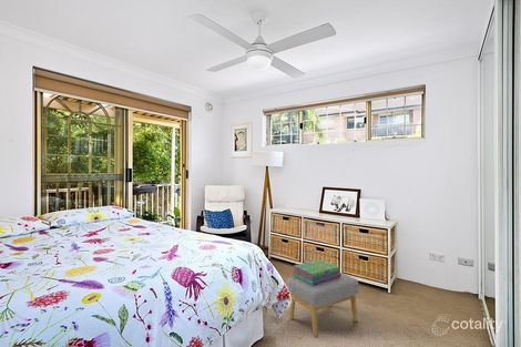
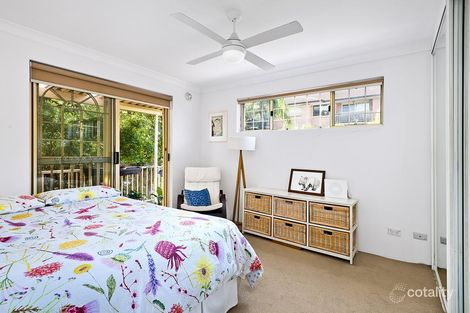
- footstool (323, 298)
- stack of books (316, 271)
